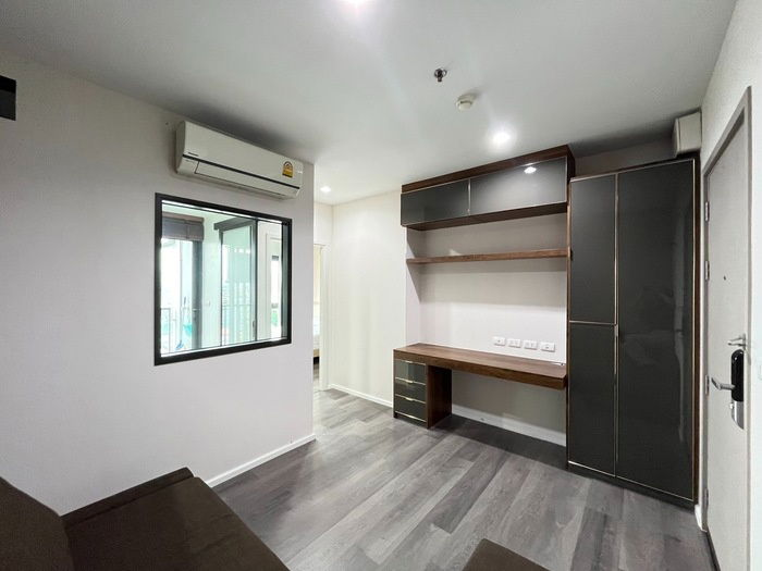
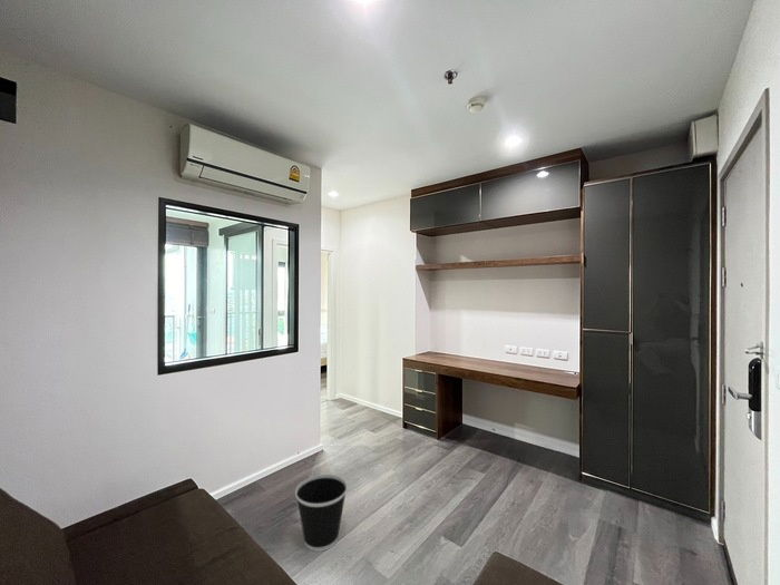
+ wastebasket (321, 513)
